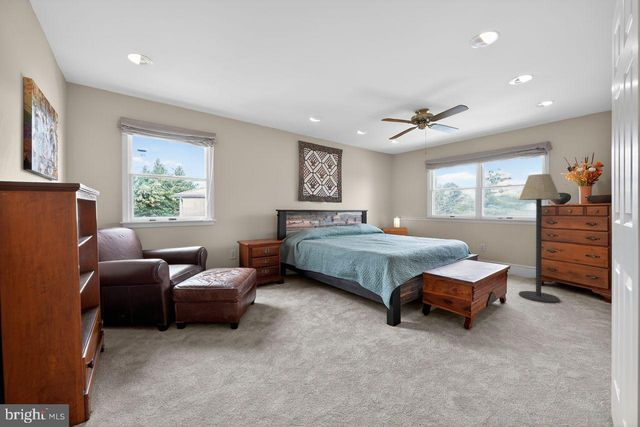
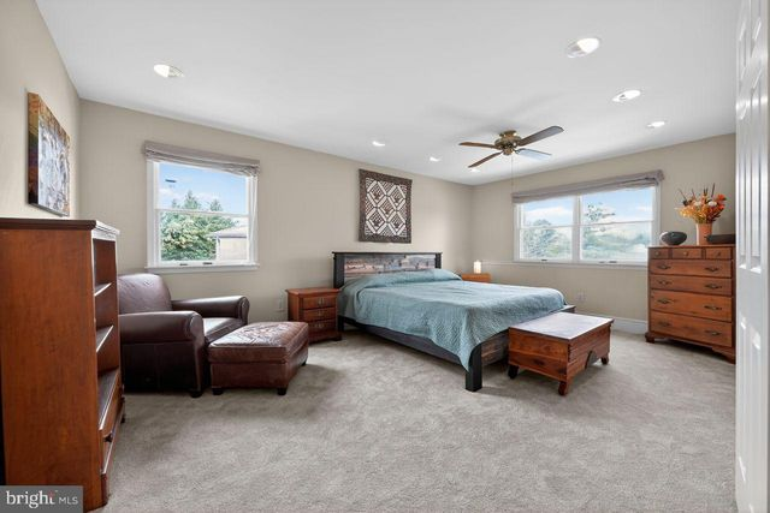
- floor lamp (538, 236)
